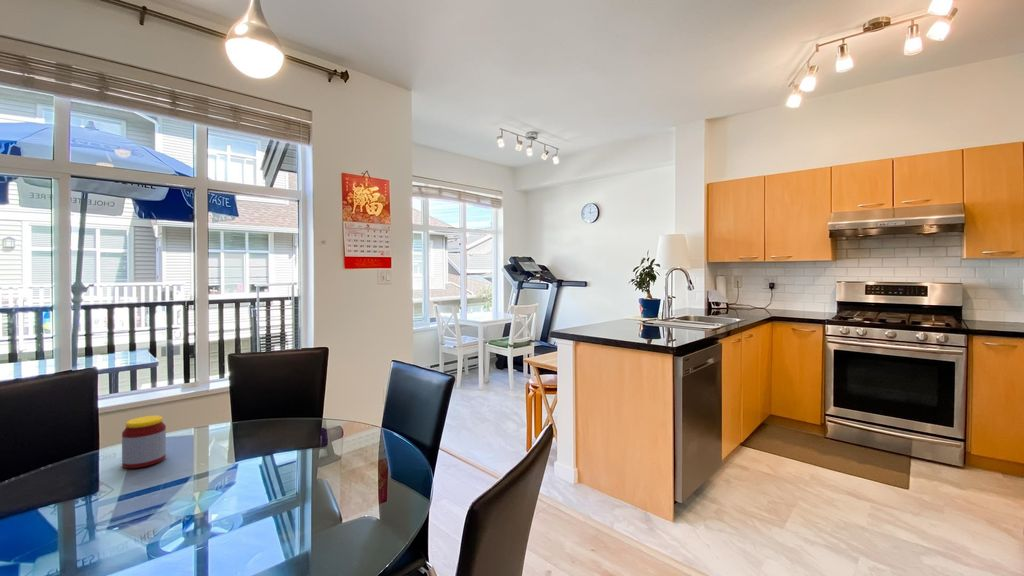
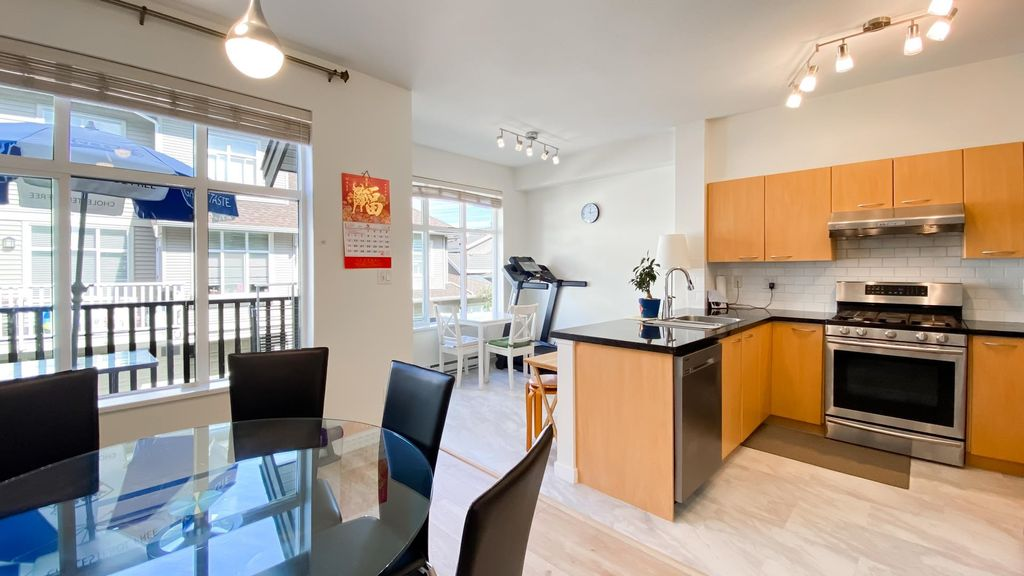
- jar (144, 440)
